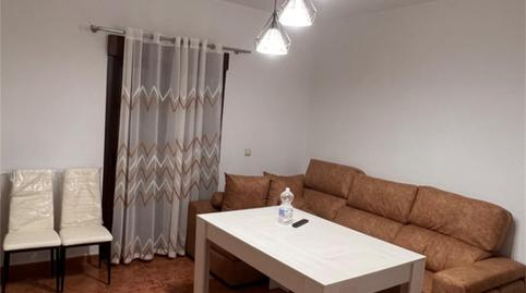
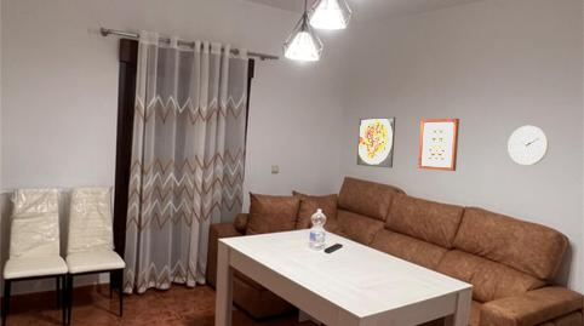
+ wall art (437, 144)
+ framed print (374, 142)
+ wall clock (526, 145)
